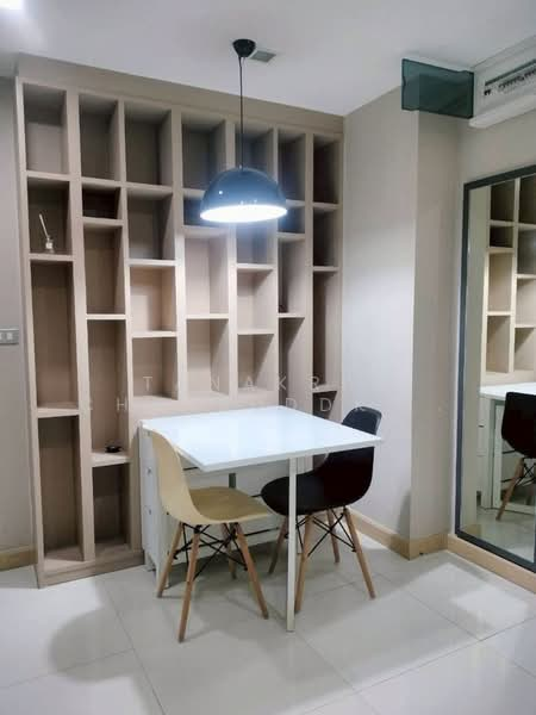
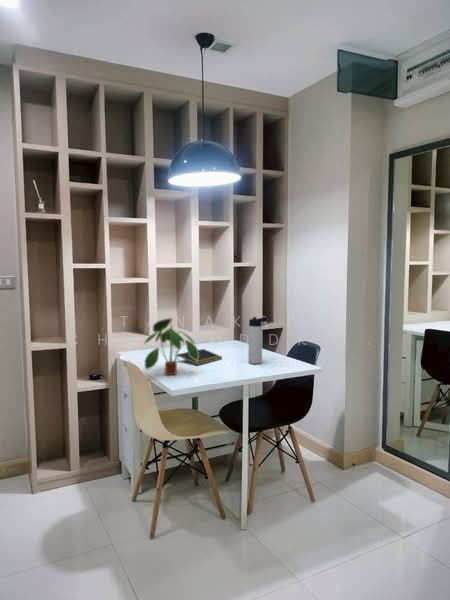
+ plant (170, 346)
+ thermos bottle (258, 340)
+ notepad (200, 356)
